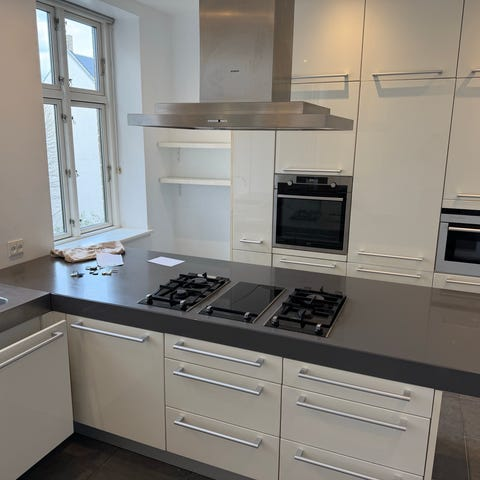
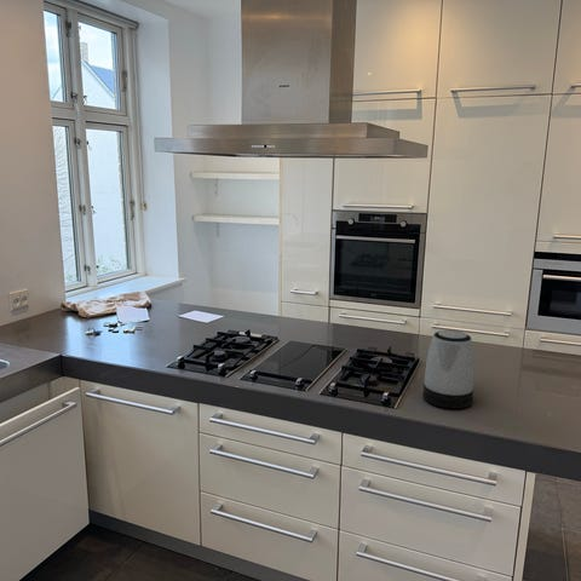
+ kettle (450, 363)
